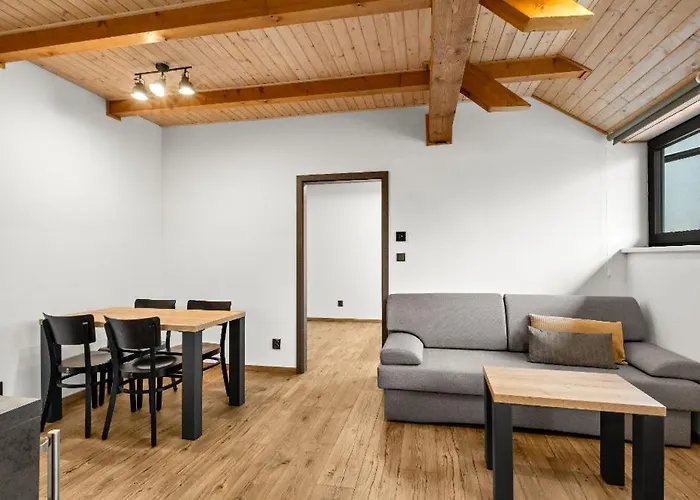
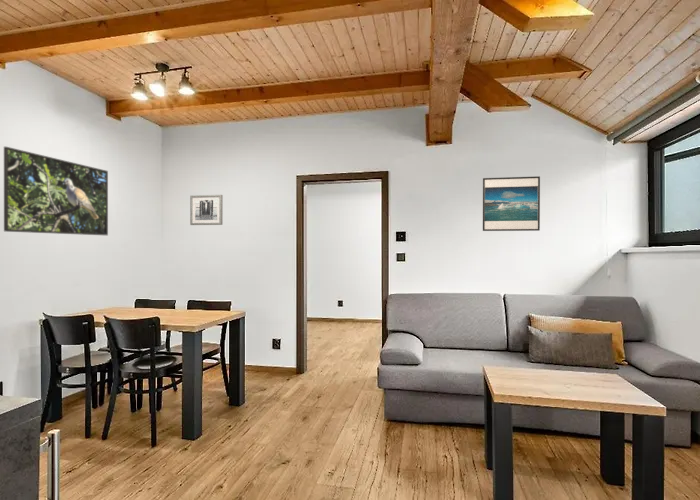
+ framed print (510, 204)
+ wall art (206, 210)
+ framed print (62, 197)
